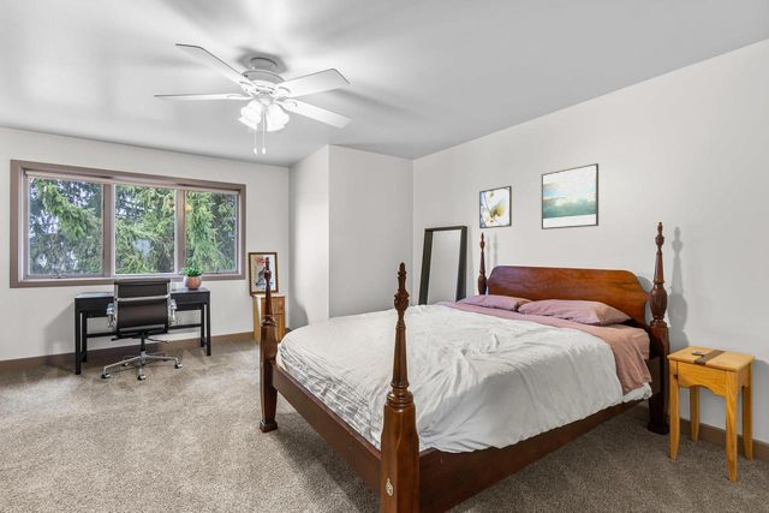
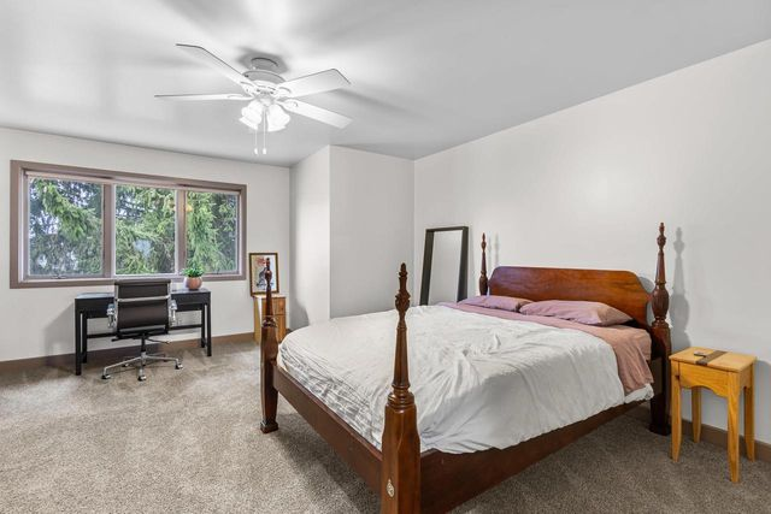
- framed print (494, 208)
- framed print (567, 198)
